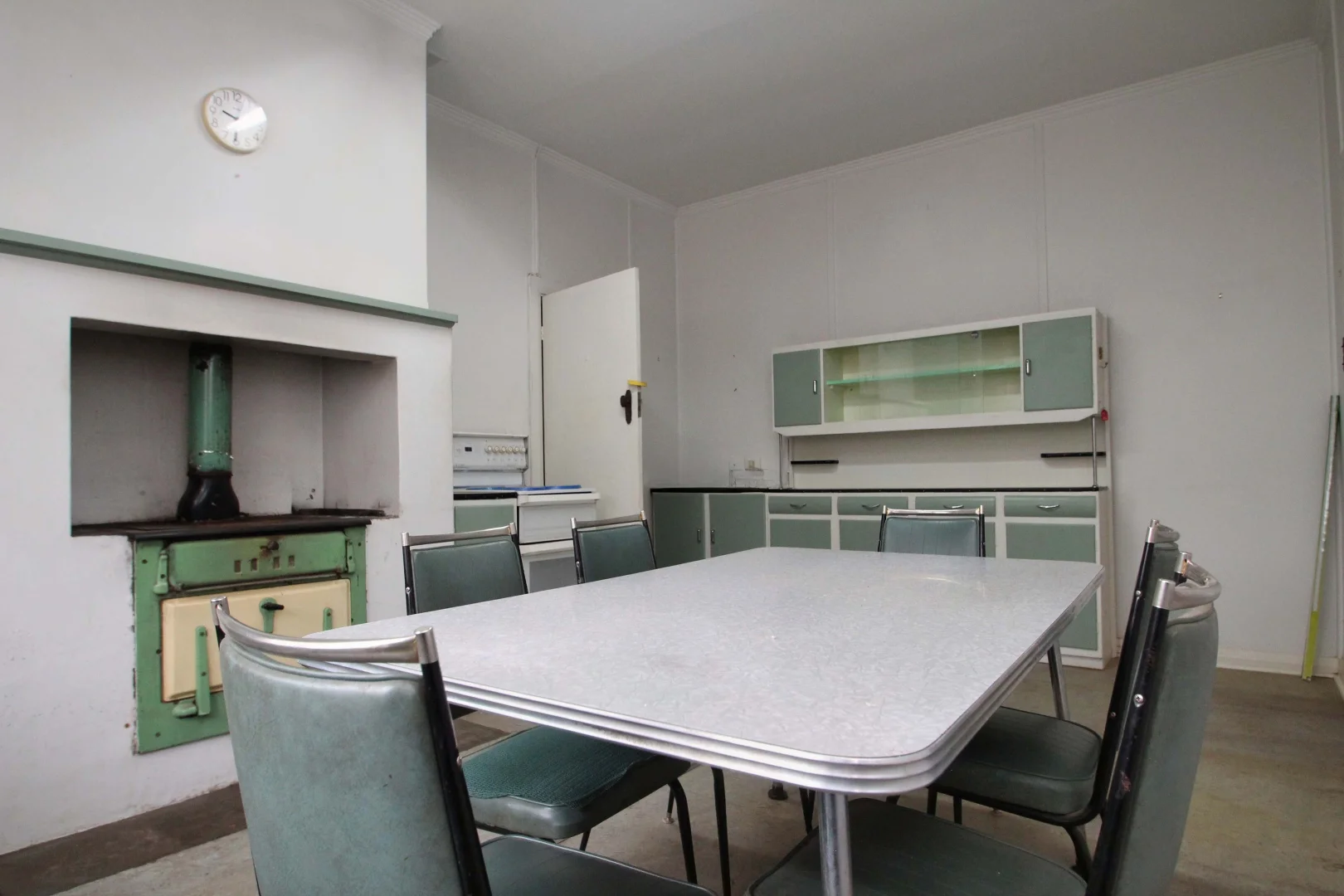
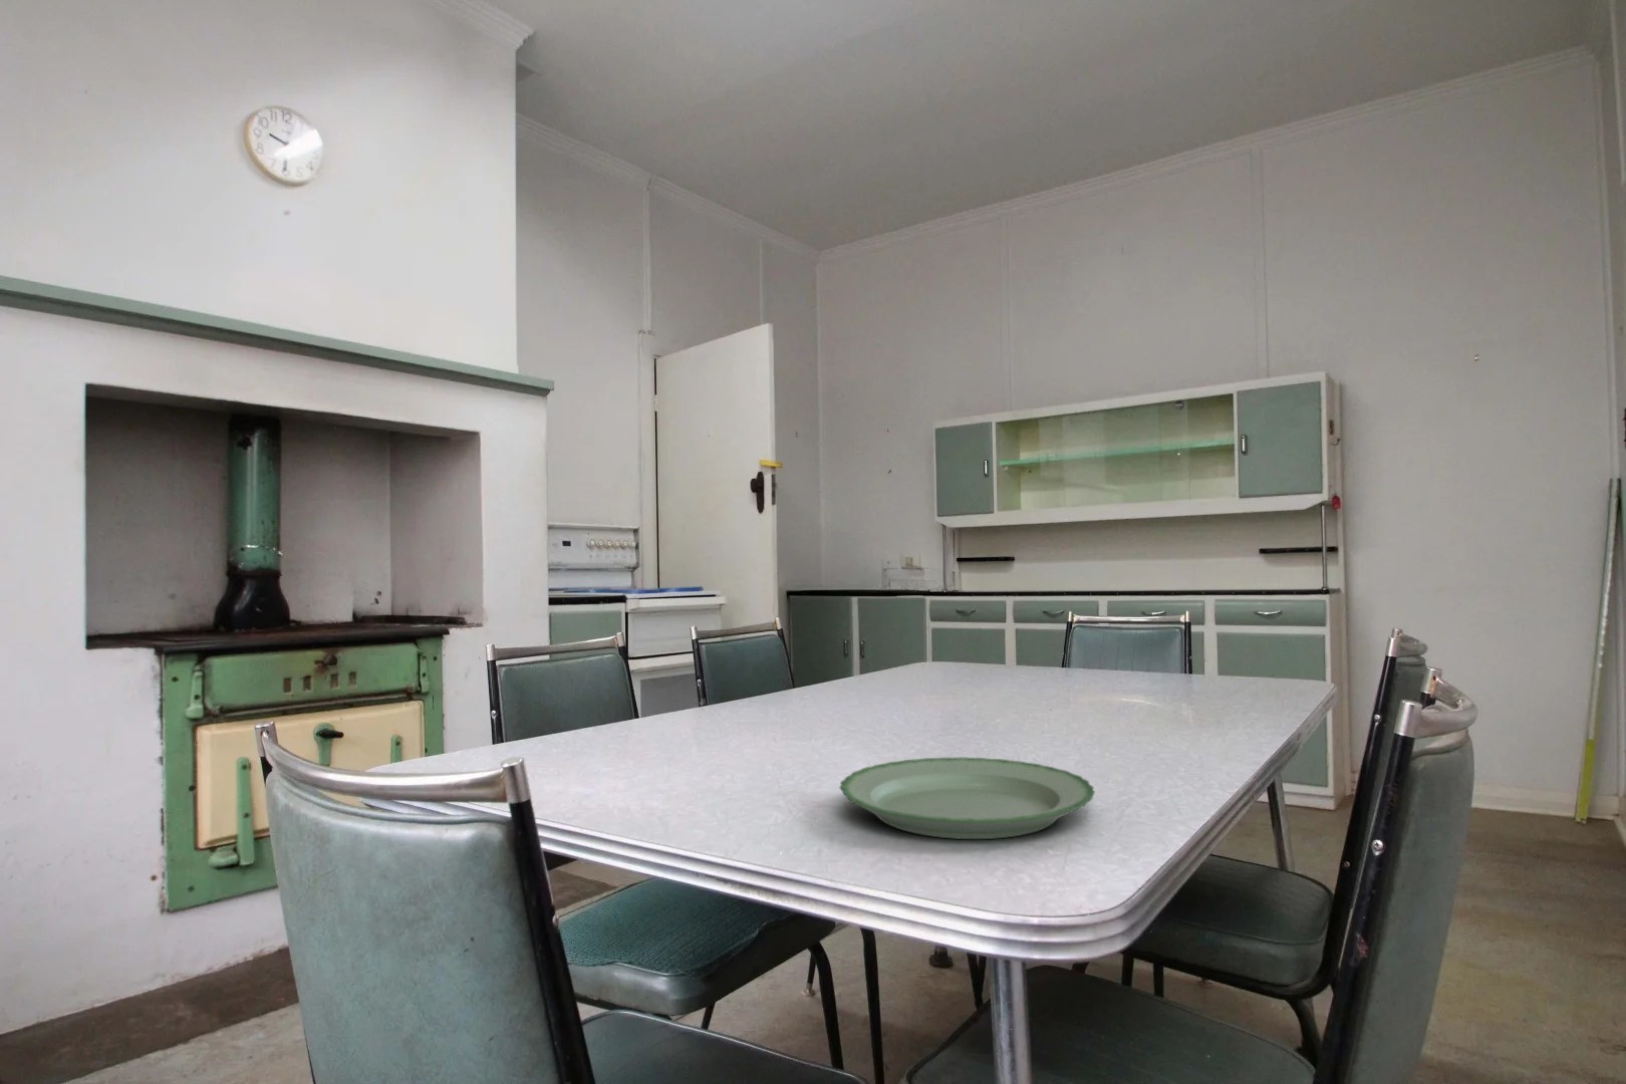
+ plate (964, 798)
